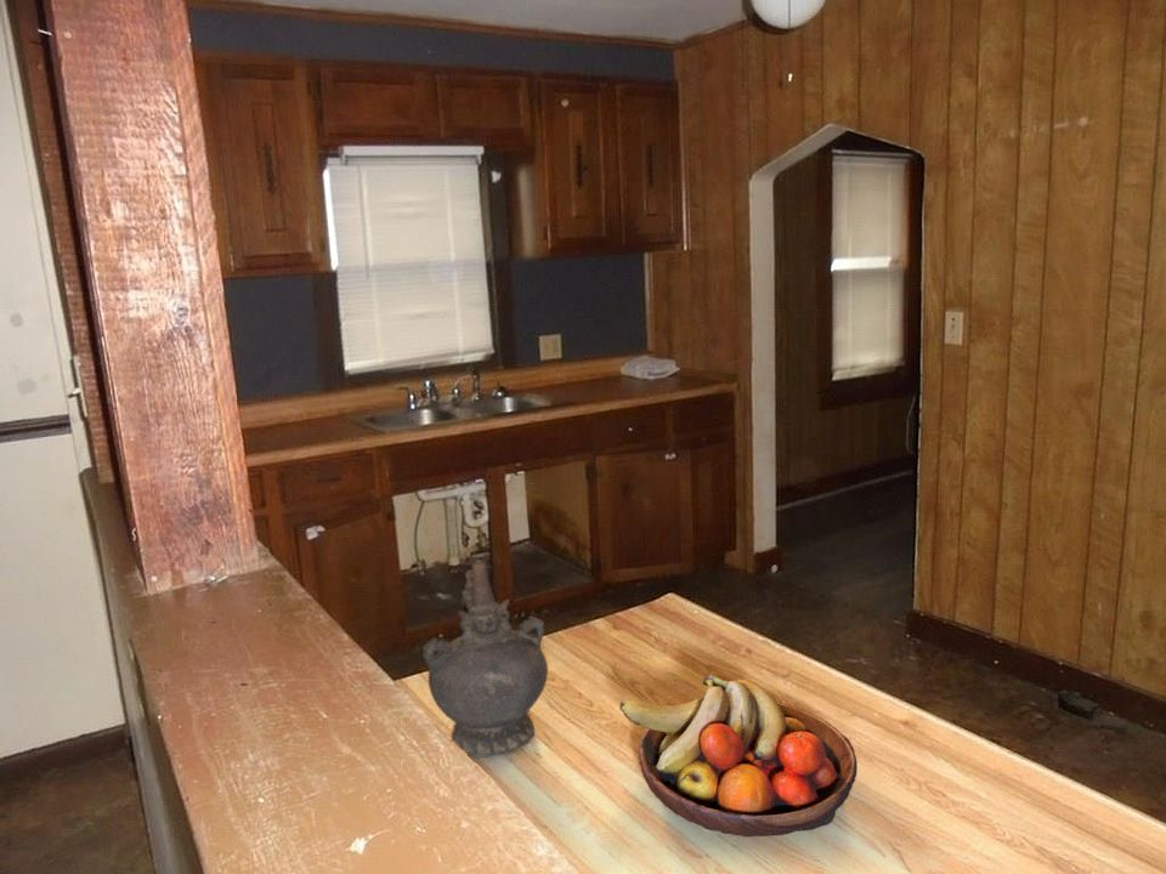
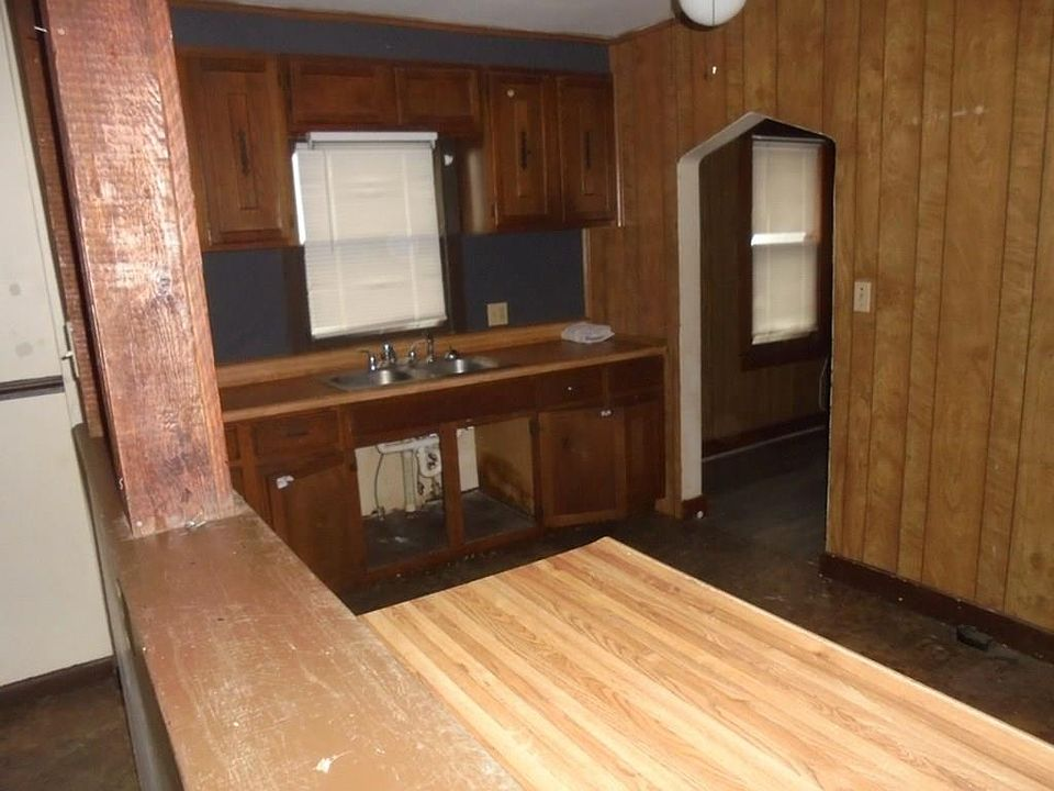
- ceremonial vessel (485, 647)
- fruit bowl (742, 742)
